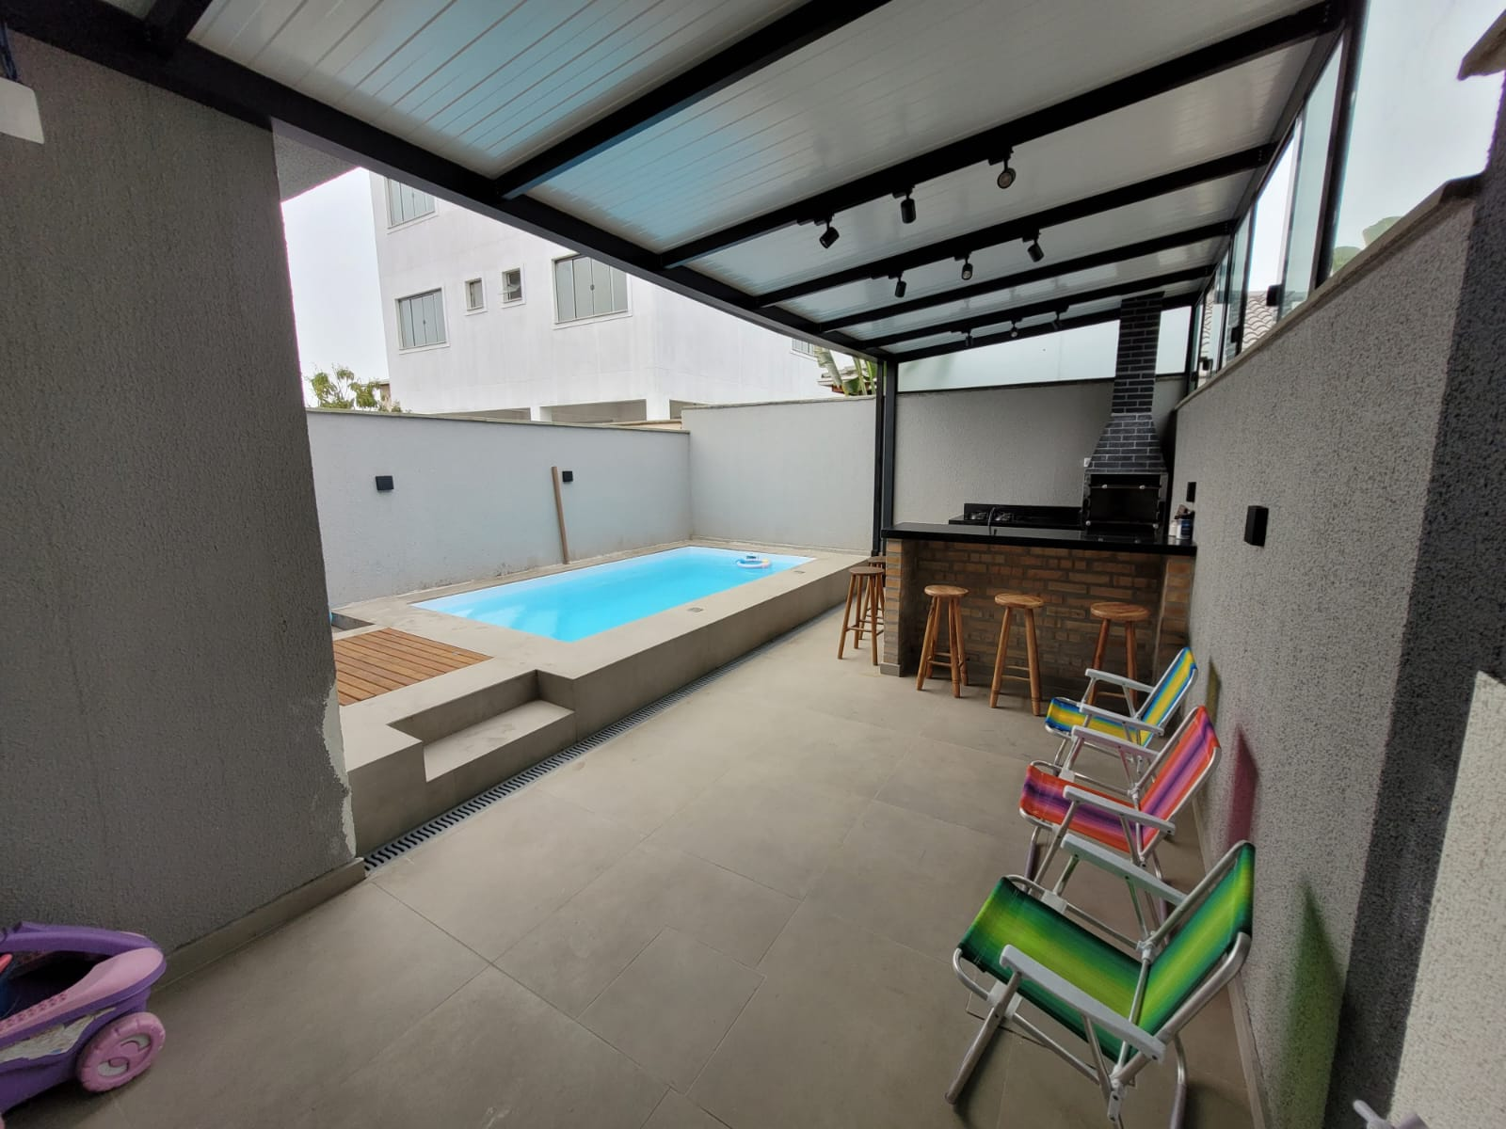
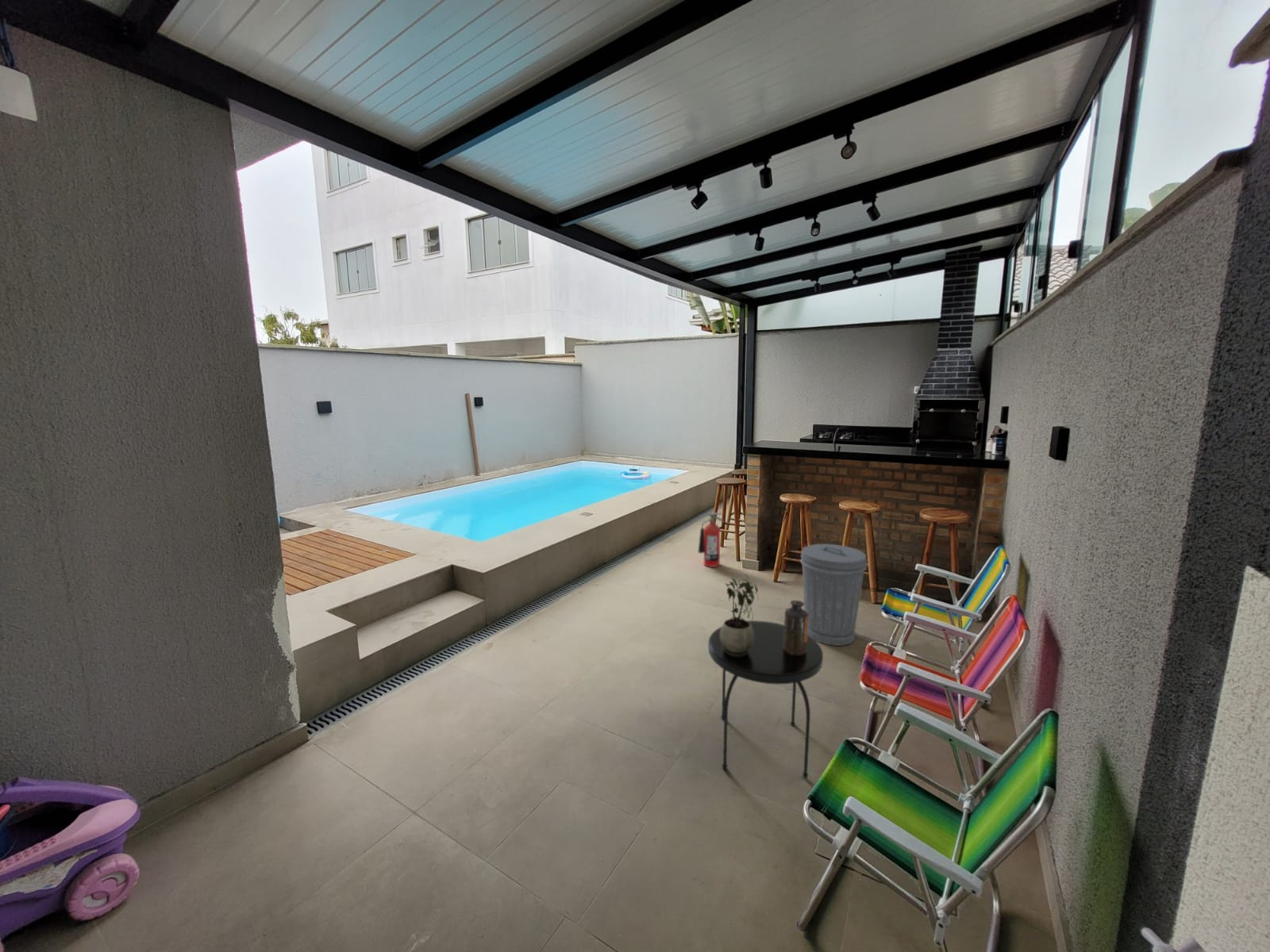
+ potted plant (741, 610)
+ bottle (795, 625)
+ trash can (831, 591)
+ side table (766, 683)
+ fire extinguisher (711, 539)
